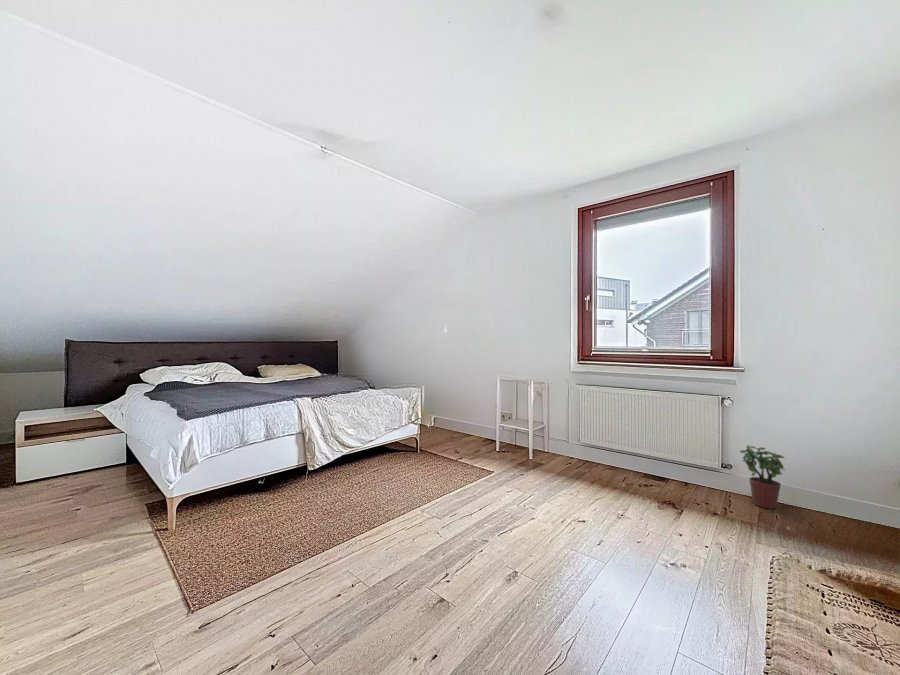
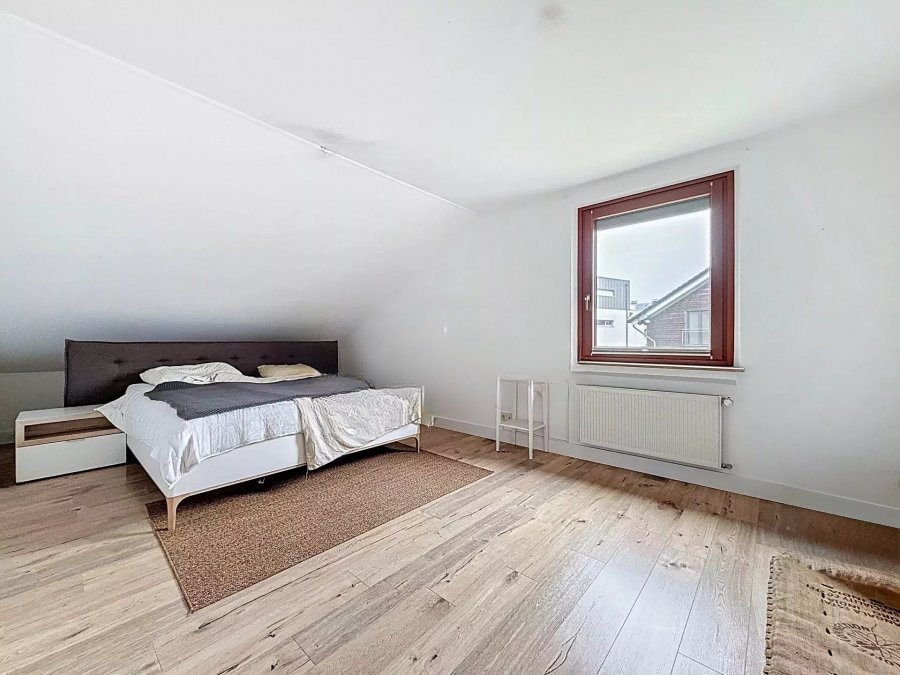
- potted plant (762, 474)
